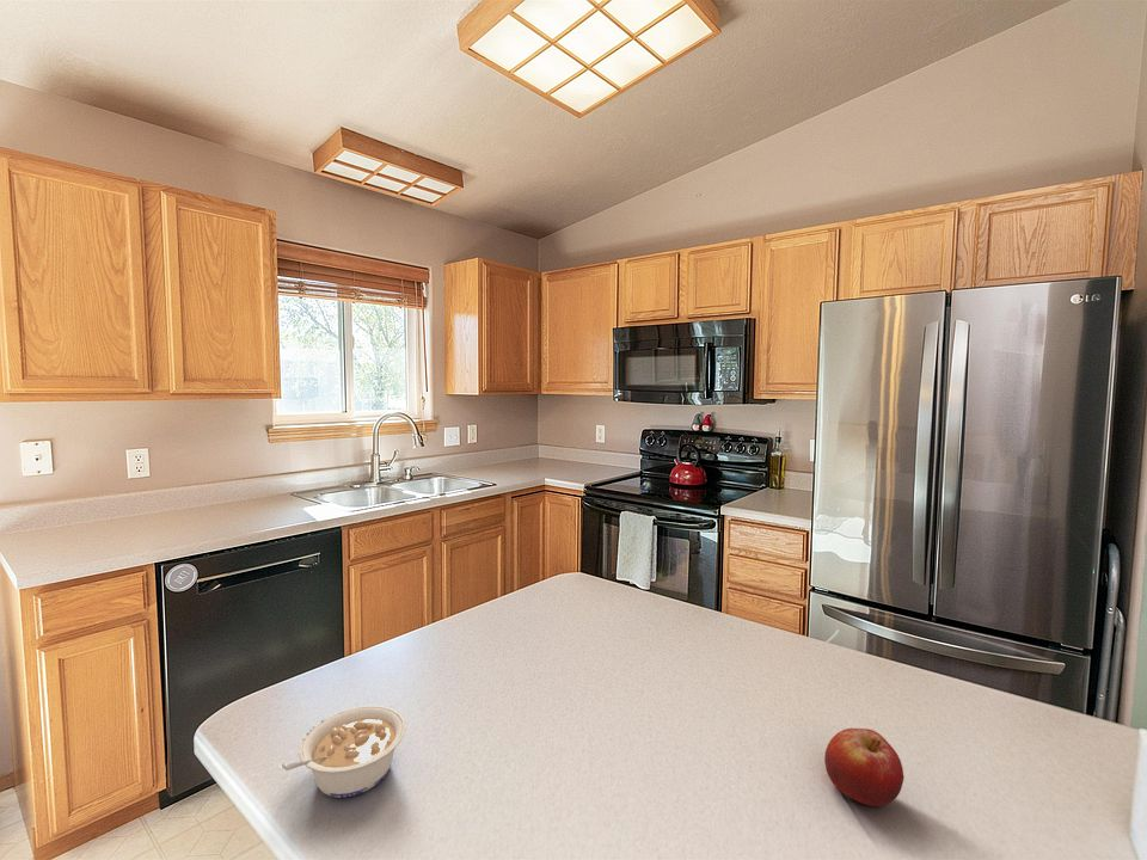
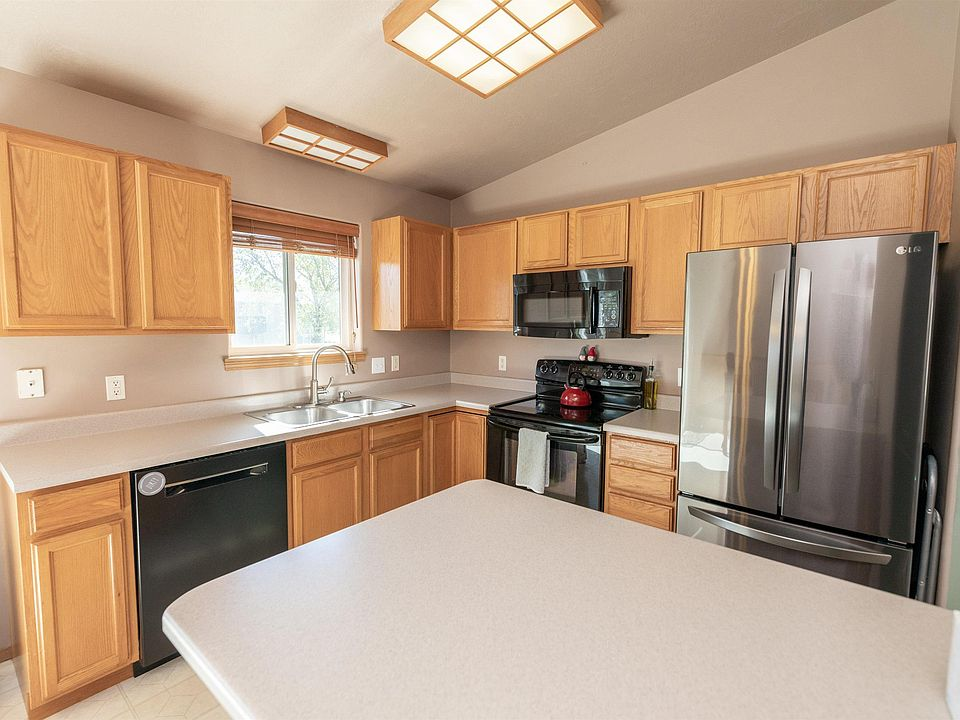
- fruit (863, 764)
- legume (352, 752)
